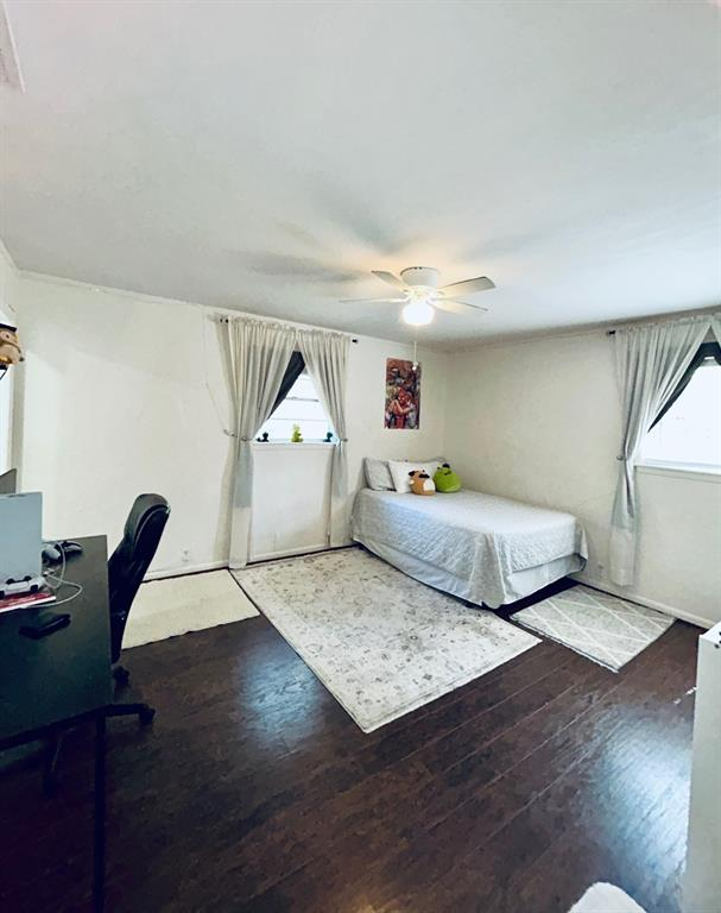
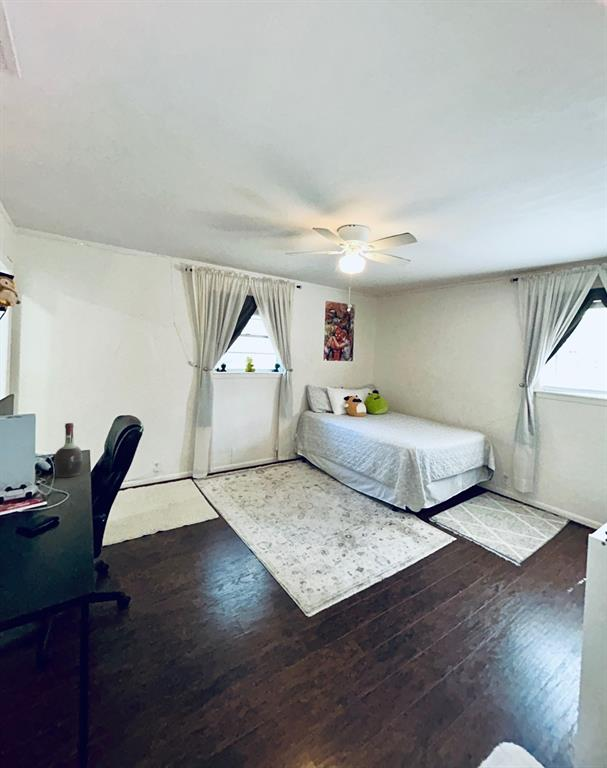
+ cognac bottle (68, 448)
